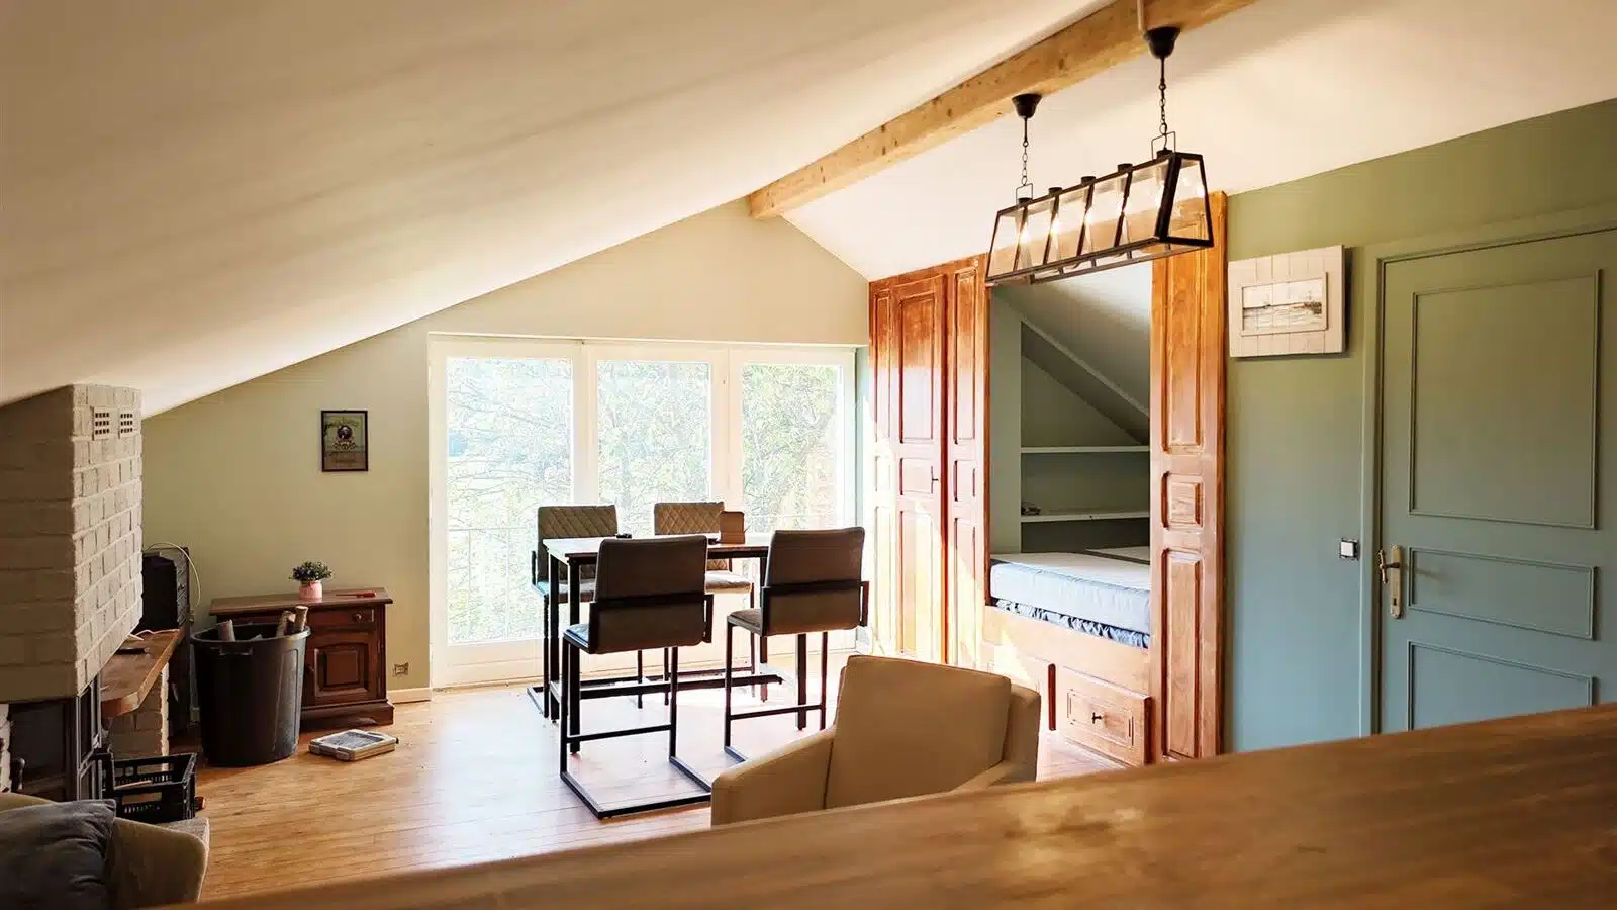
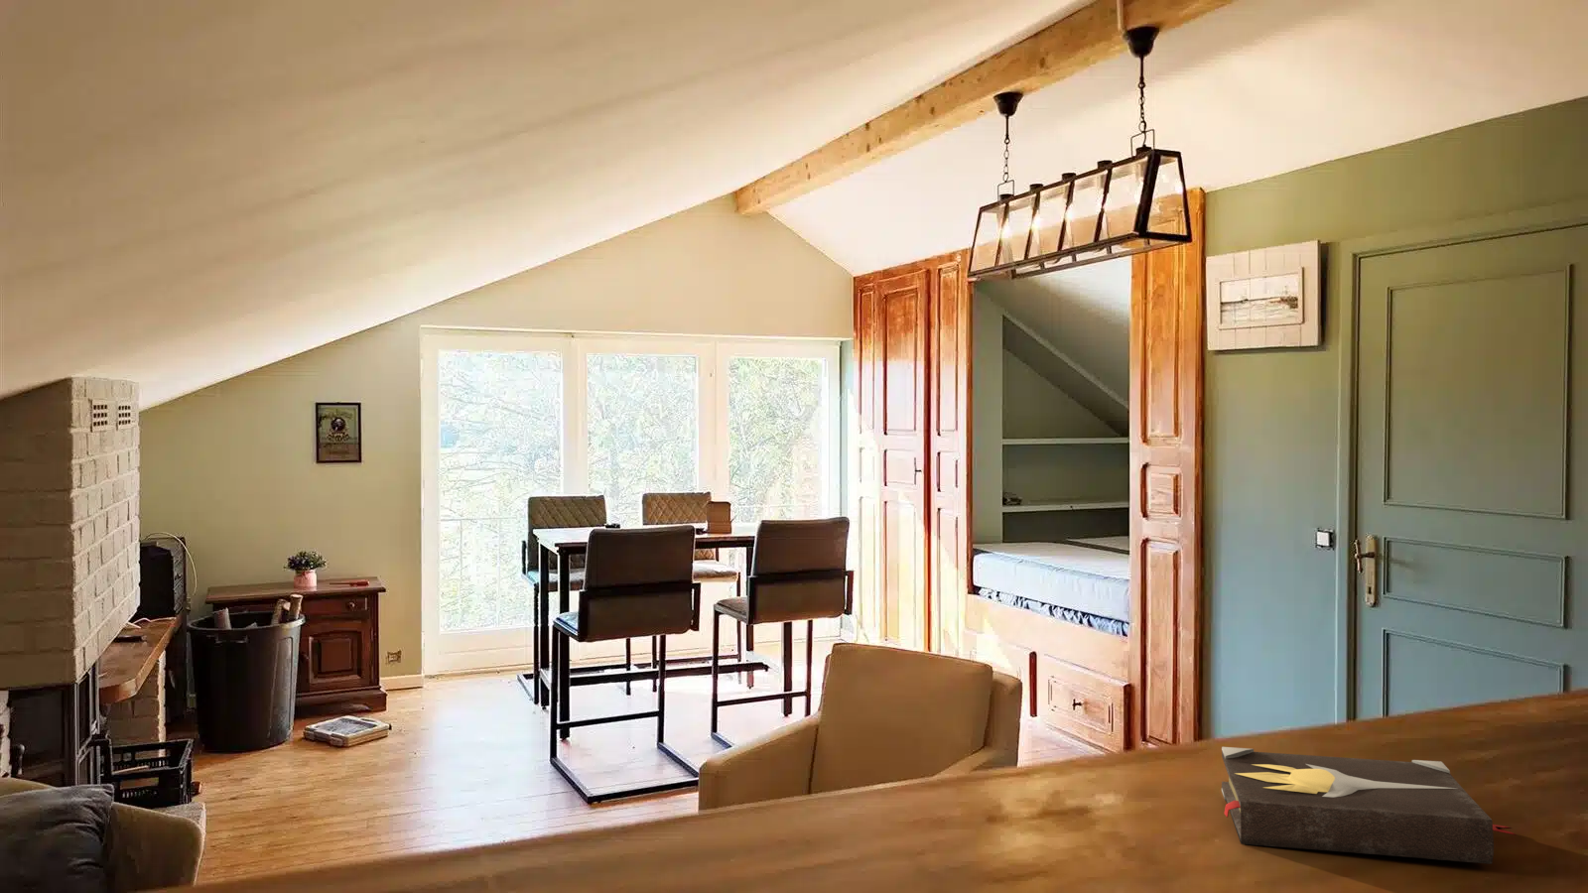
+ hardback book (1345, 799)
